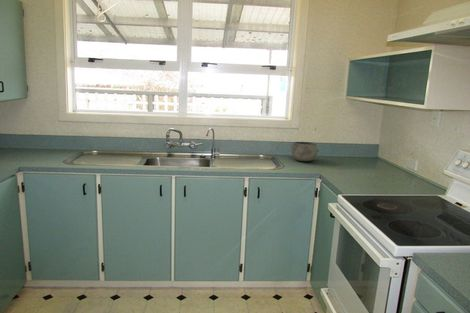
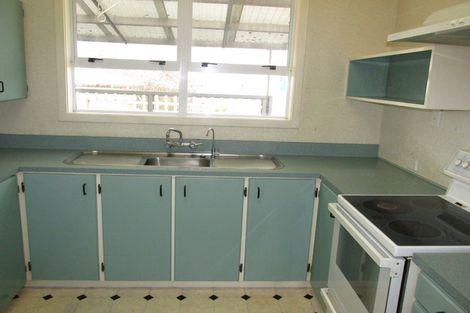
- bowl (304, 151)
